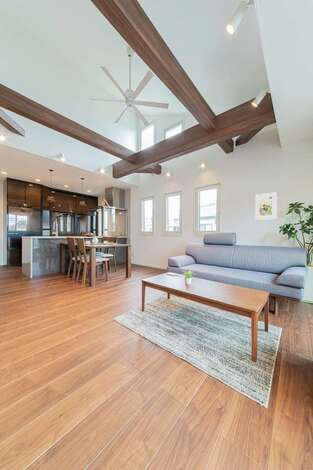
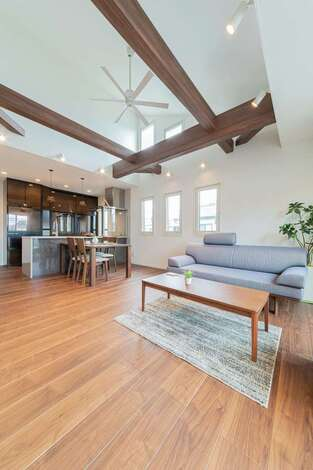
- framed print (265, 206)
